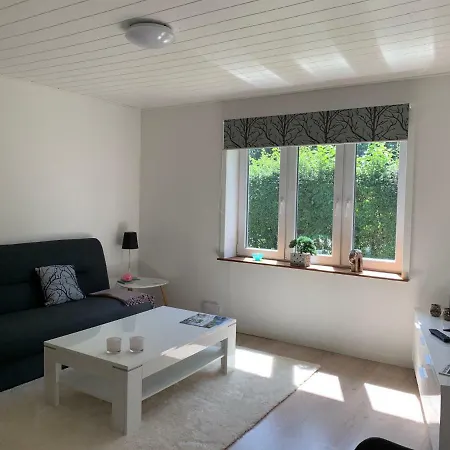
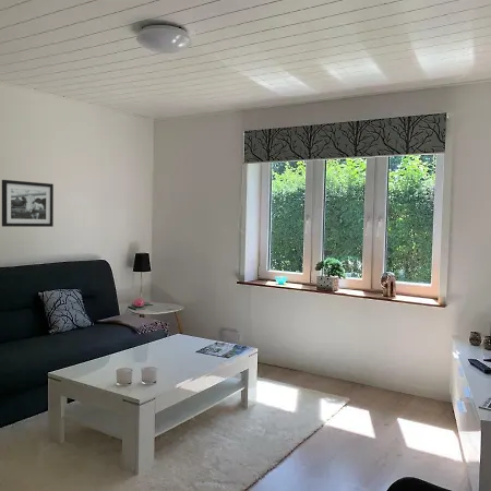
+ picture frame (28, 204)
